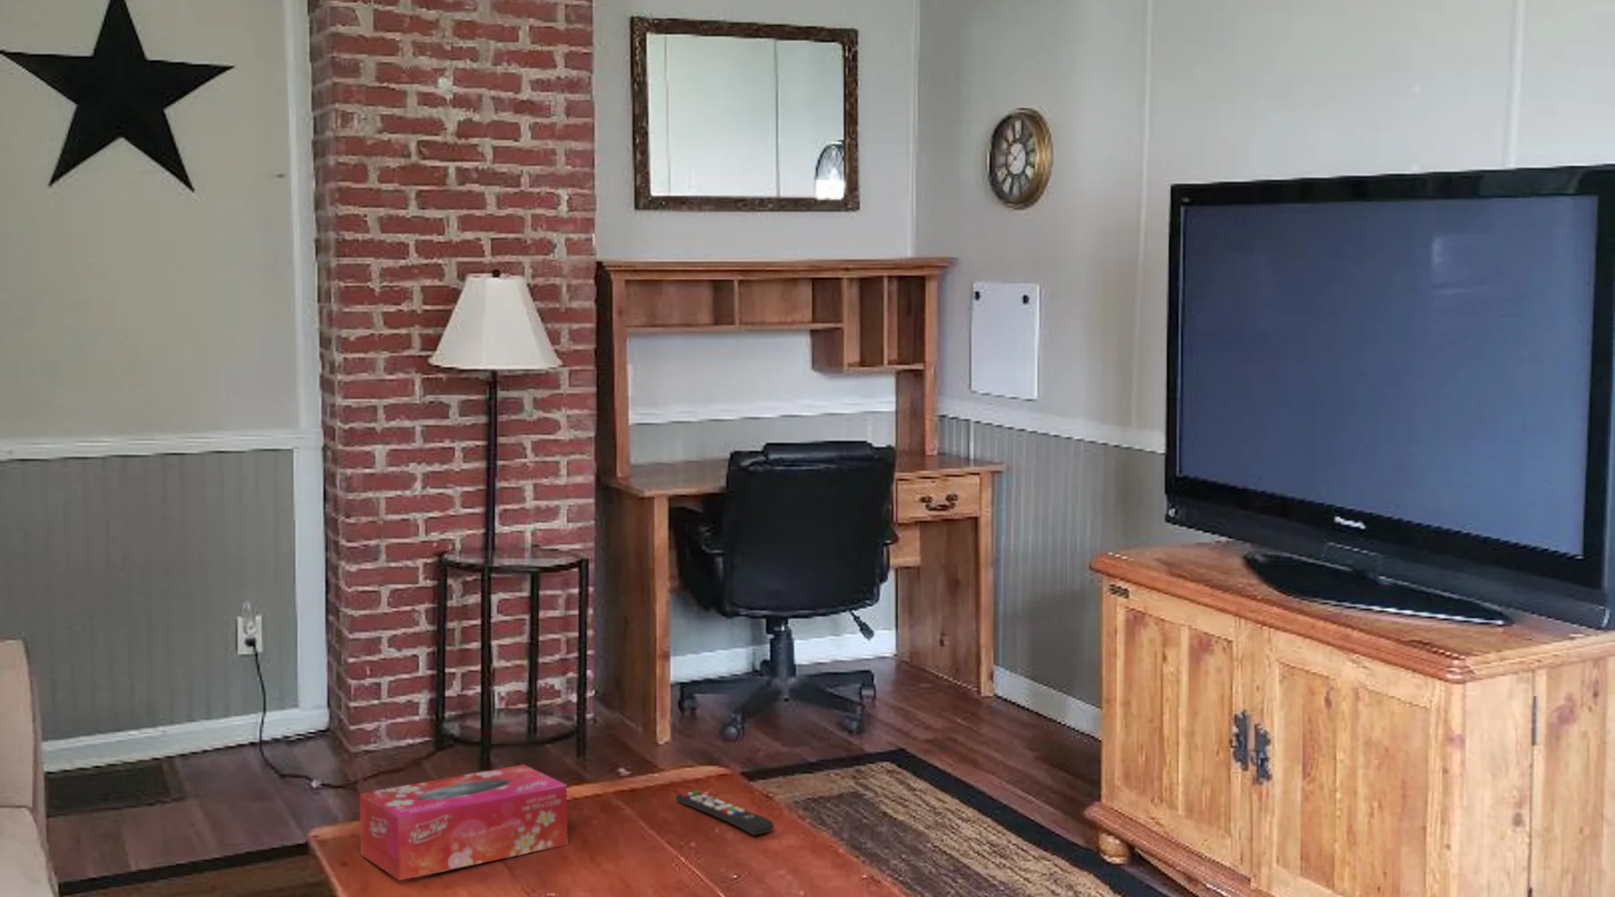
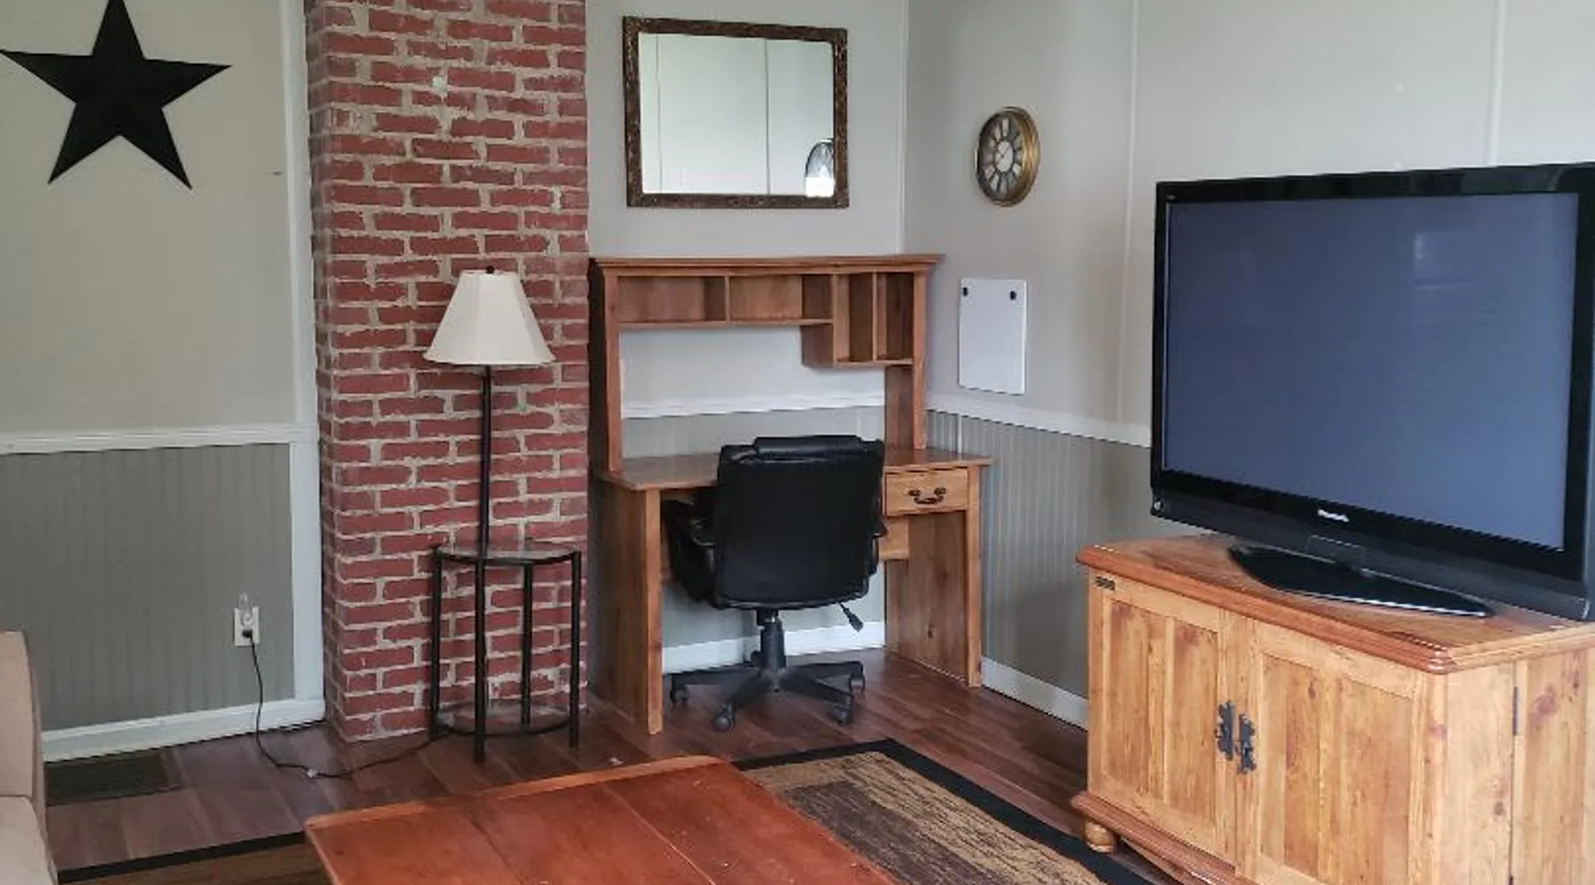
- remote control (724, 811)
- tissue box (464, 819)
